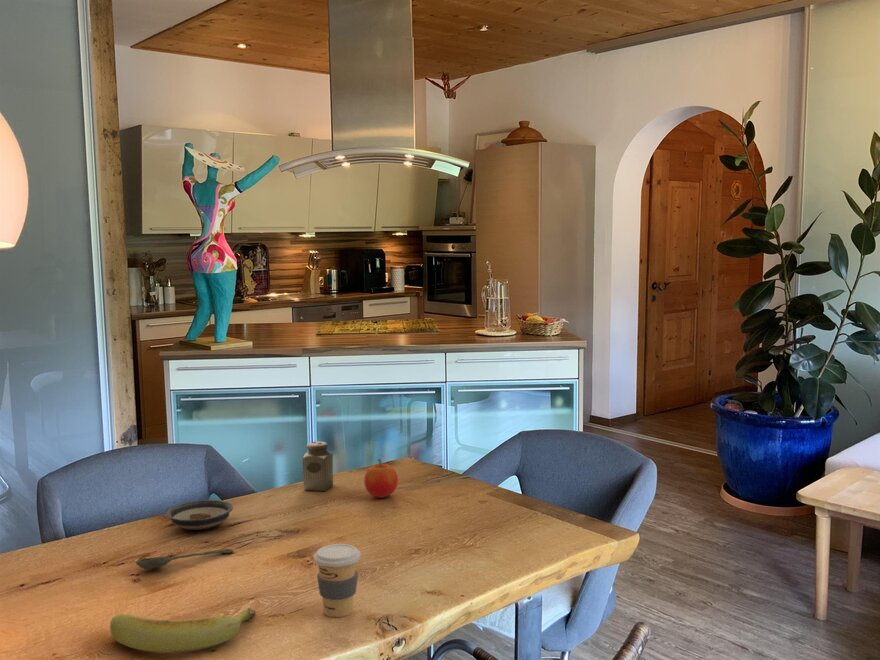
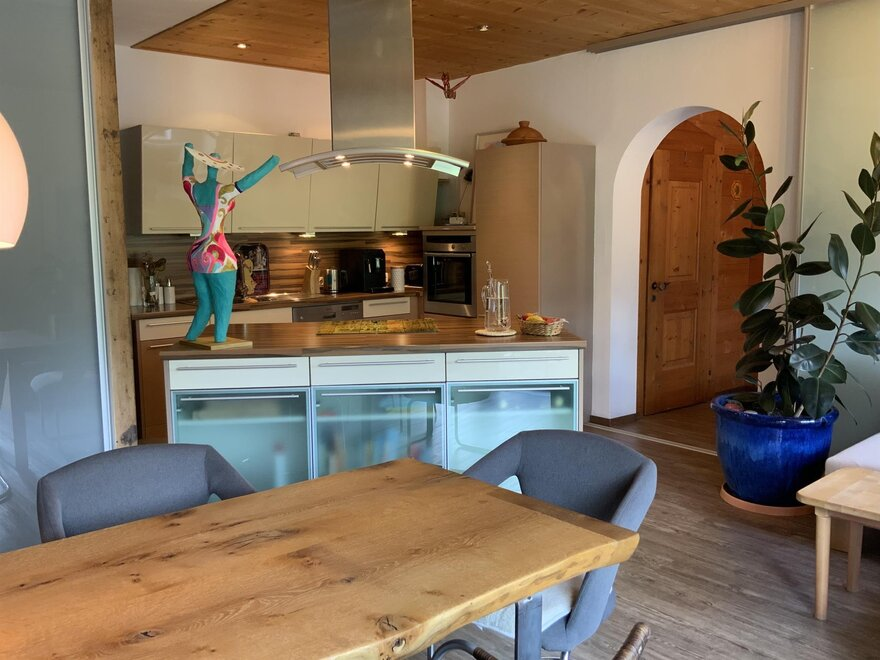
- fruit (381, 477)
- salt shaker (317, 464)
- banana (191, 619)
- coffee cup (337, 581)
- spoon (186, 555)
- saucer (200, 517)
